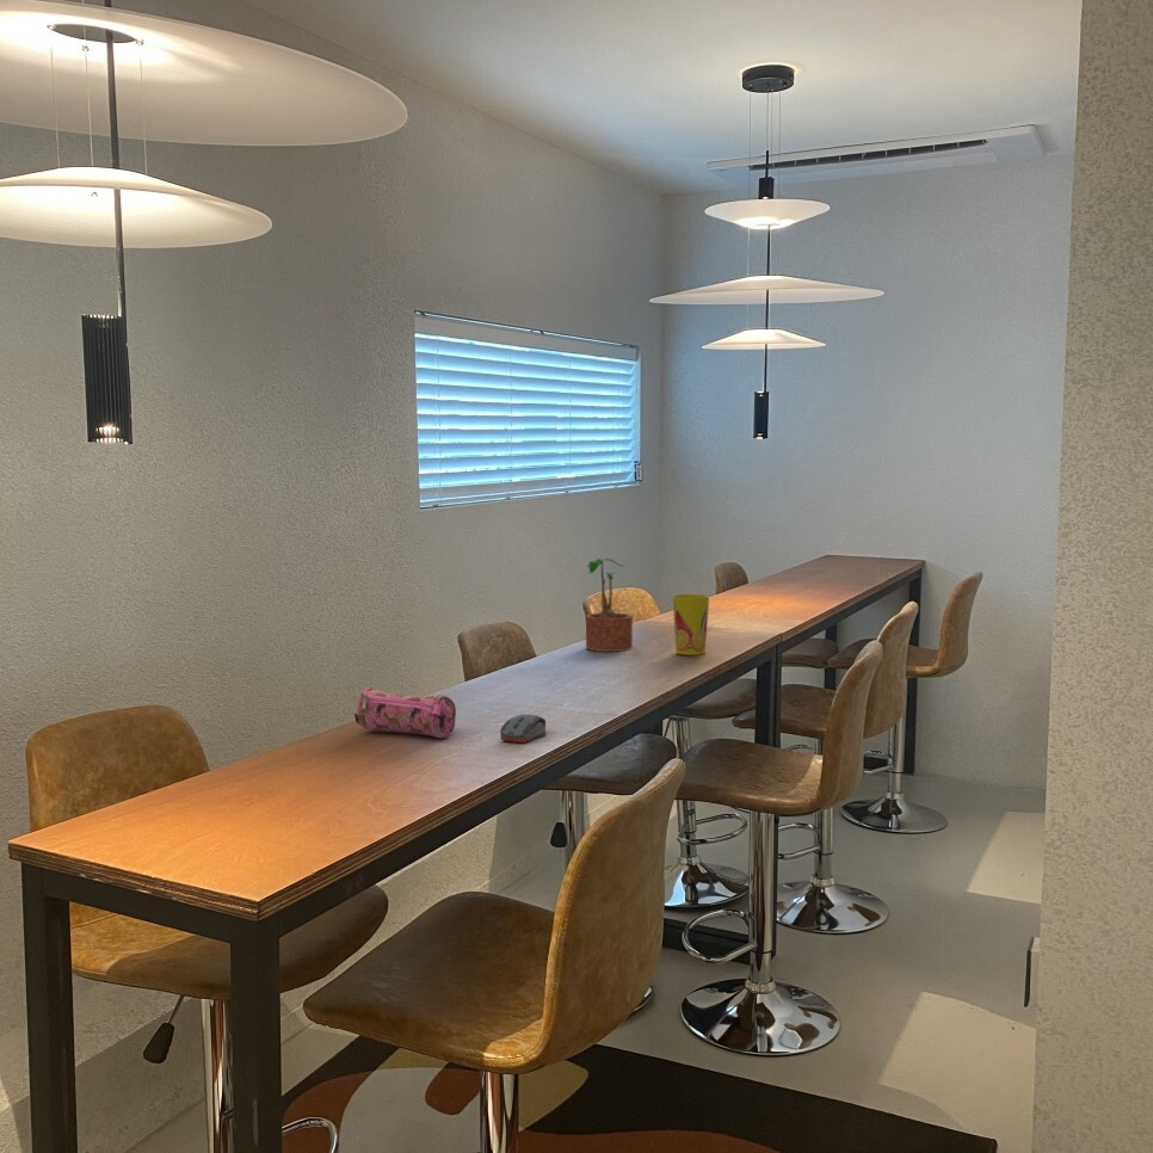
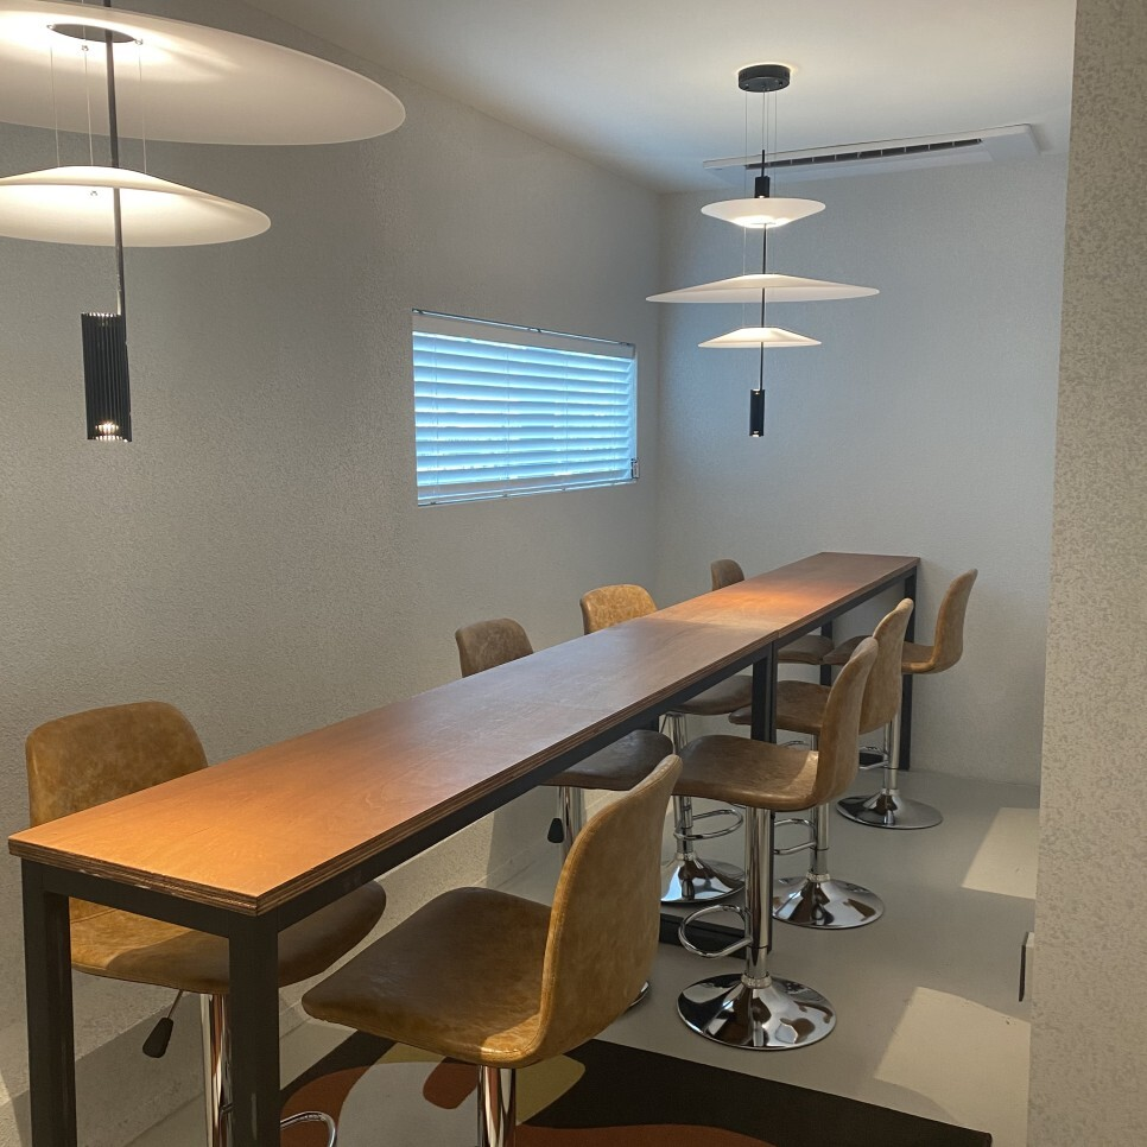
- pencil case (406, 711)
- computer mouse (524, 726)
- potted plant (604, 603)
- cup (690, 624)
